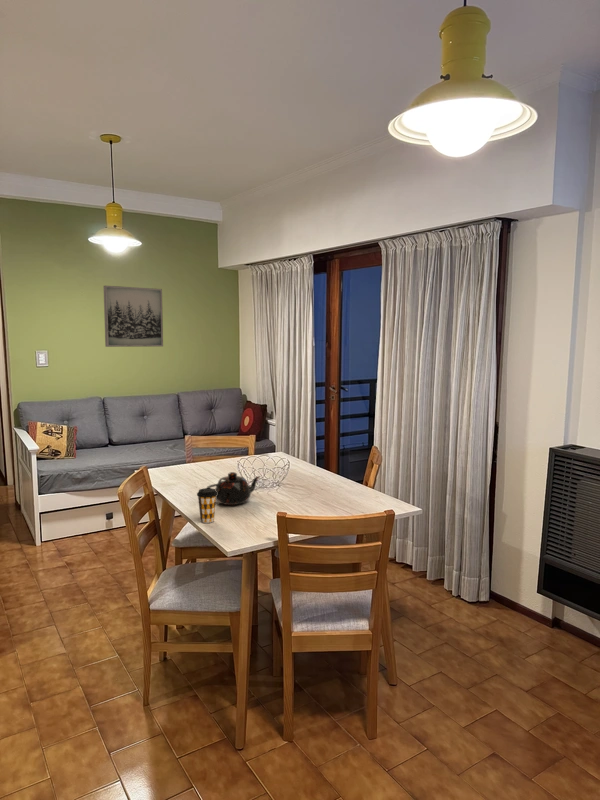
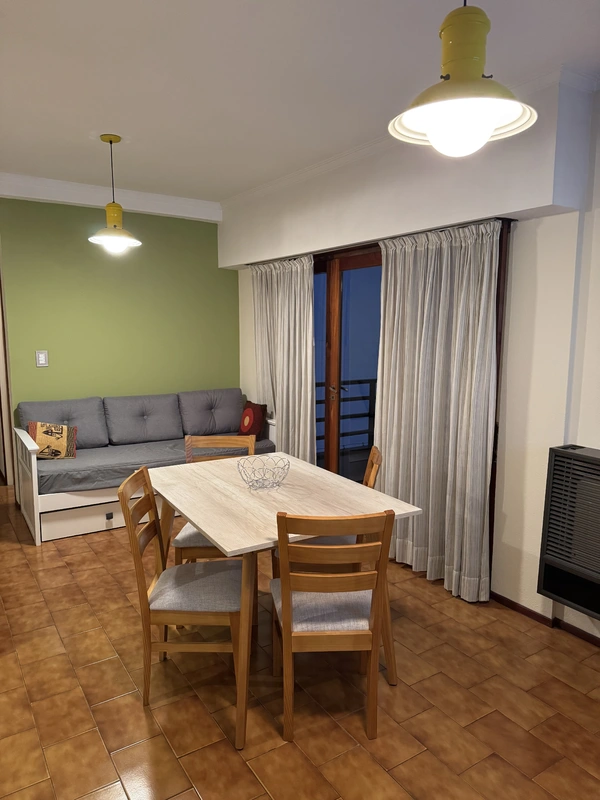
- teapot (234, 487)
- wall art (134, 317)
- coffee cup (207, 505)
